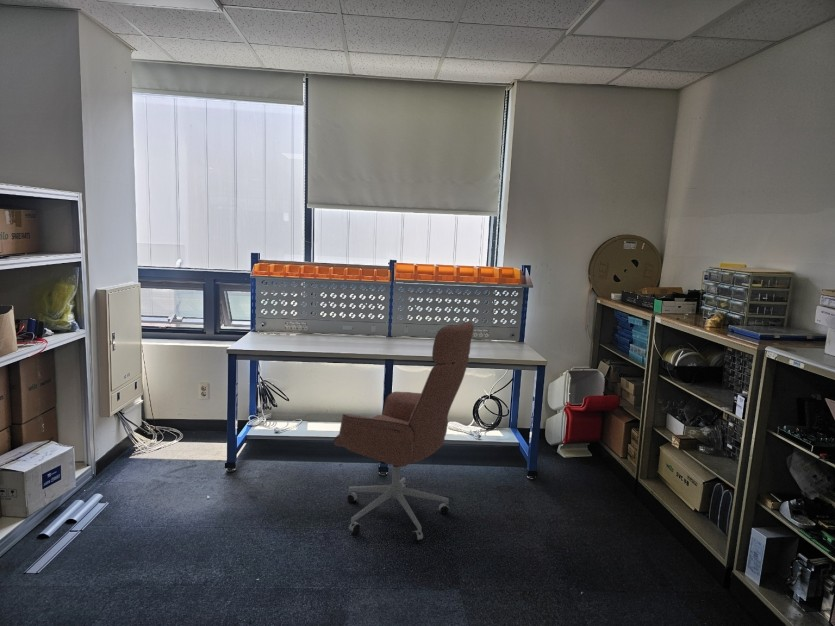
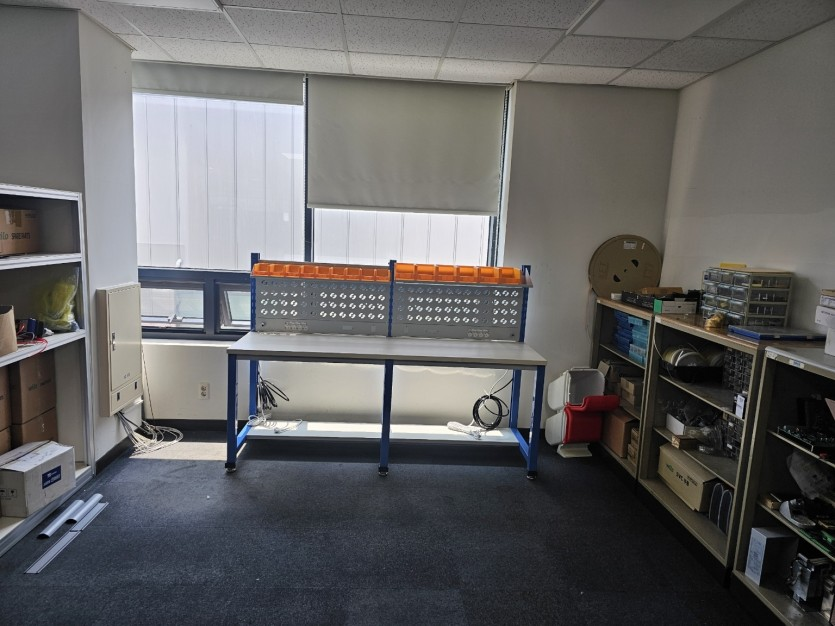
- office chair (404, 419)
